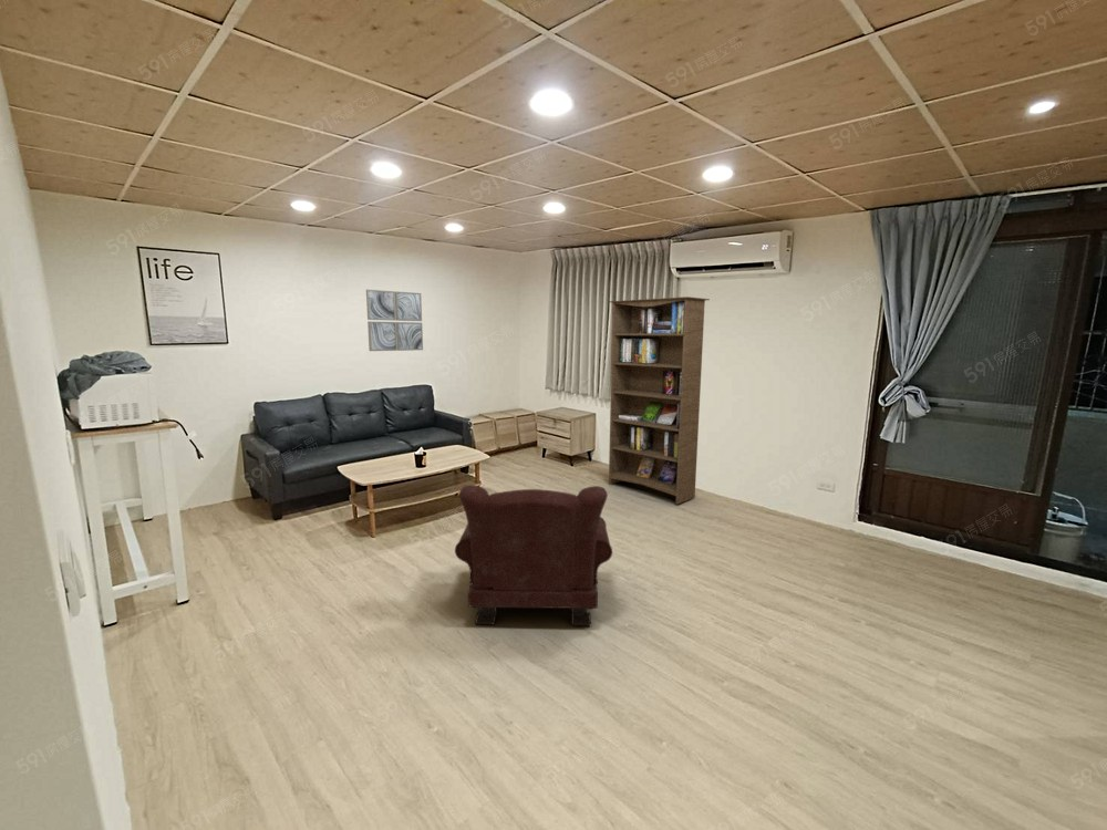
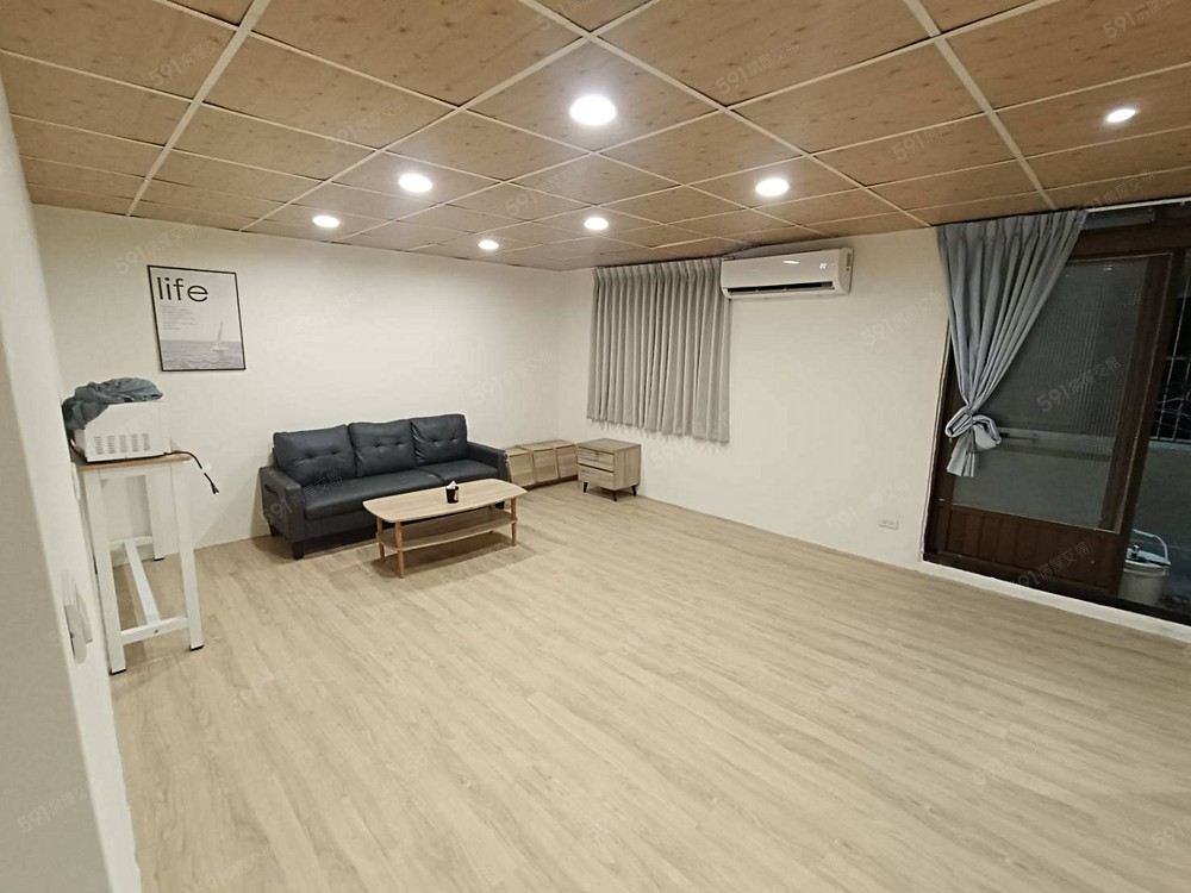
- bookcase (653, 398)
- wall art (395, 320)
- armchair (535, 540)
